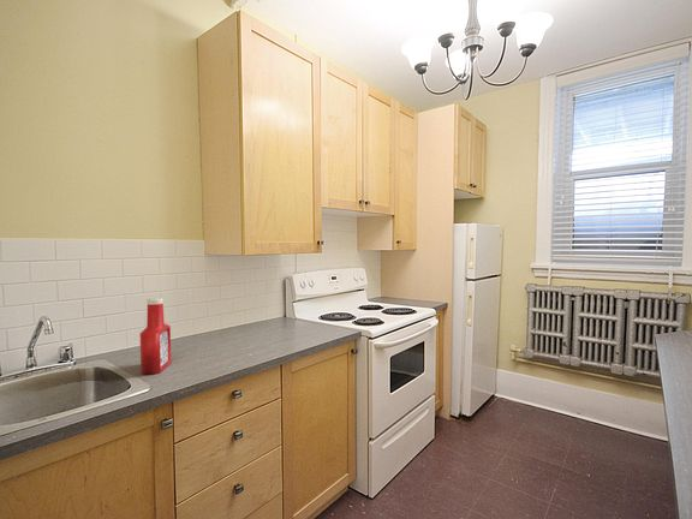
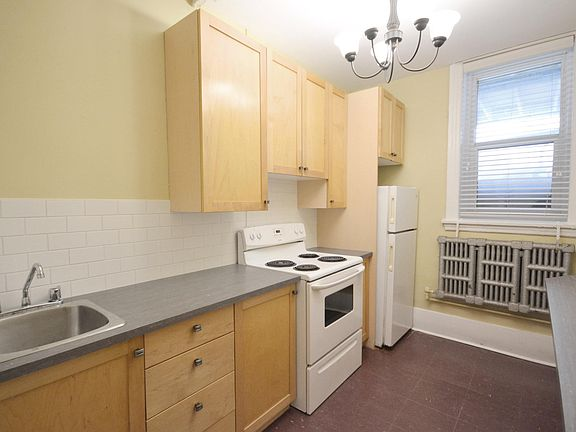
- soap bottle (155, 333)
